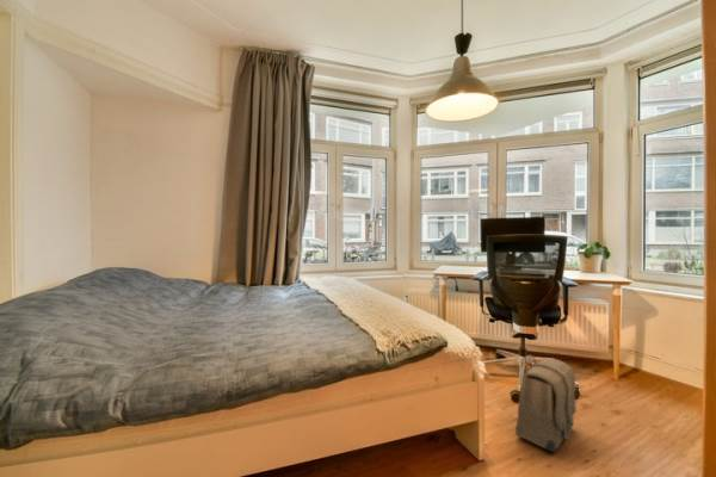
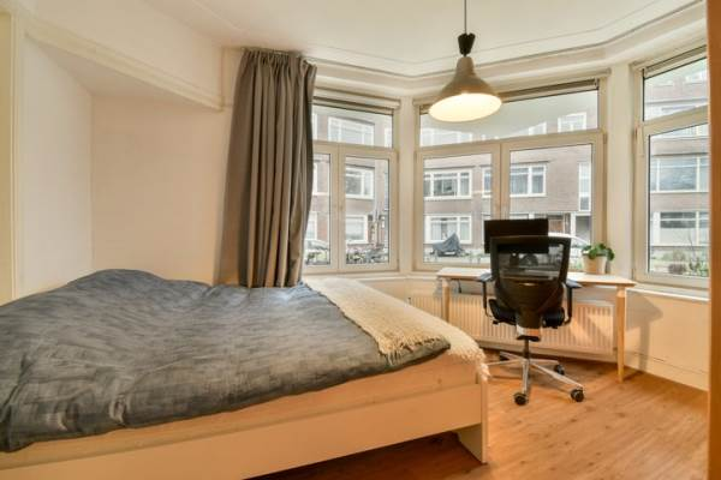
- backpack (548, 397)
